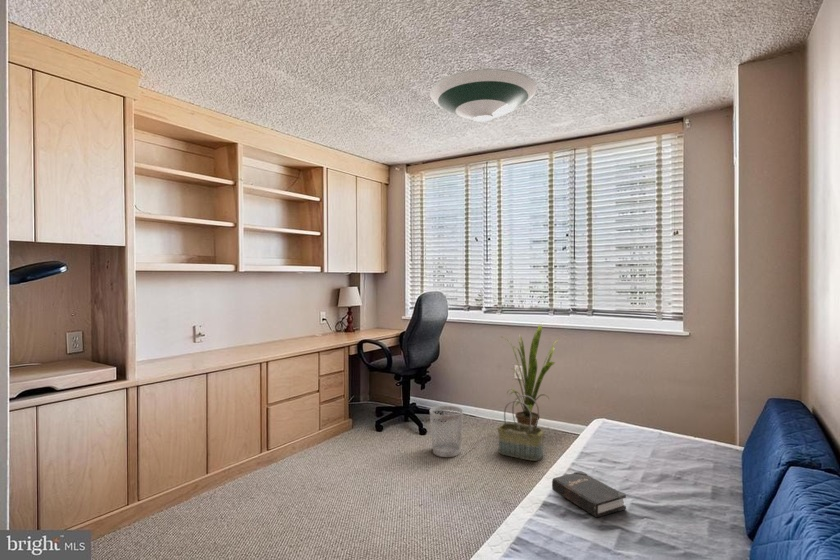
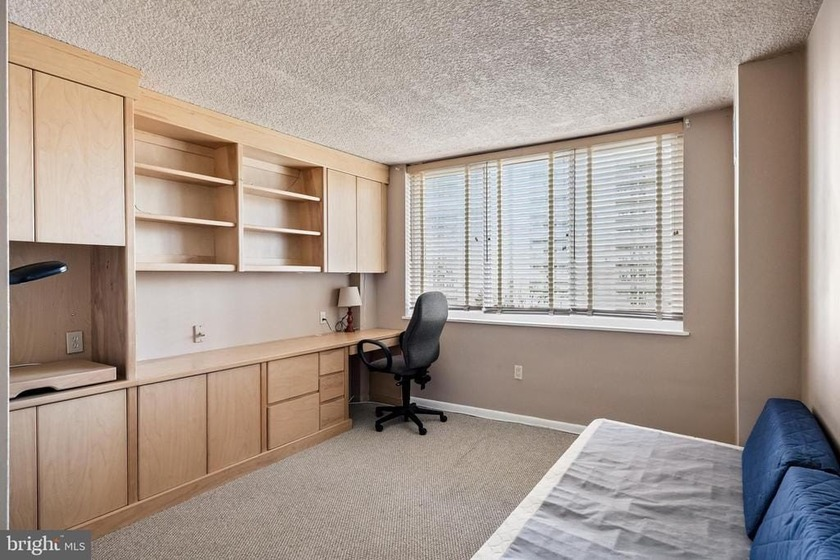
- wastebasket (446, 431)
- hardback book (587, 492)
- house plant (527, 378)
- basket (520, 426)
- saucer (482, 105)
